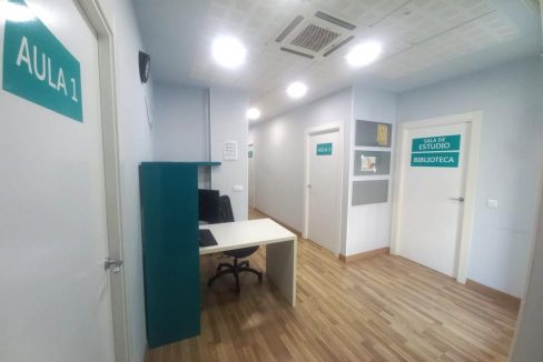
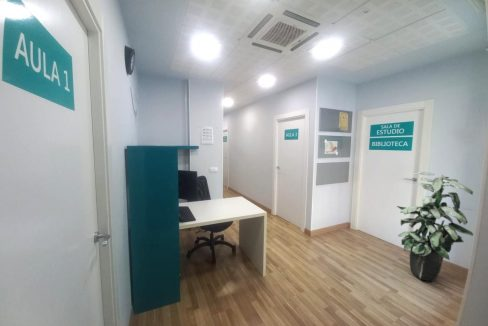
+ indoor plant (428, 224)
